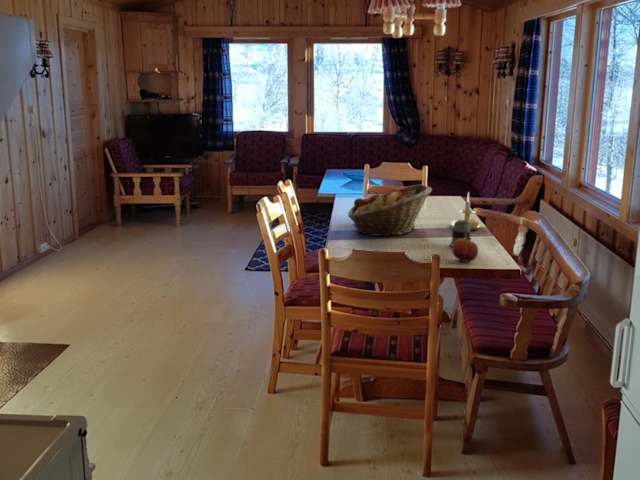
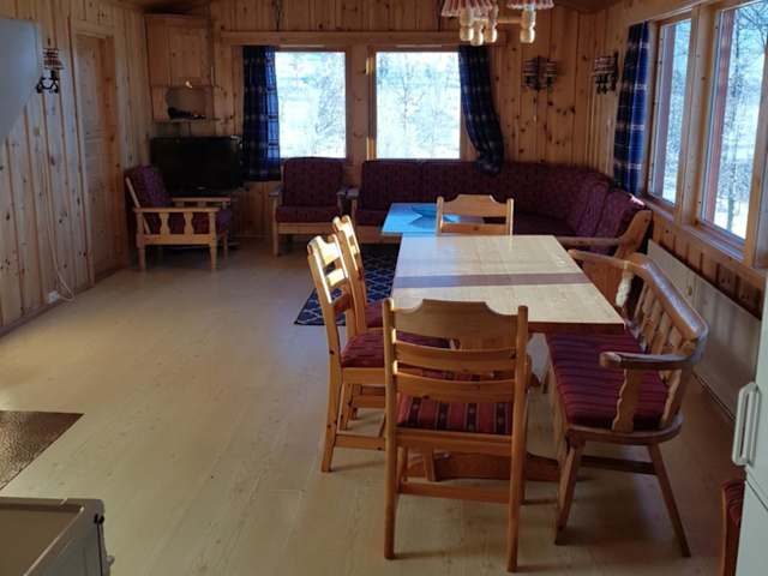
- mug (462, 234)
- fruit (465, 249)
- fruit basket (389, 208)
- candle holder (468, 210)
